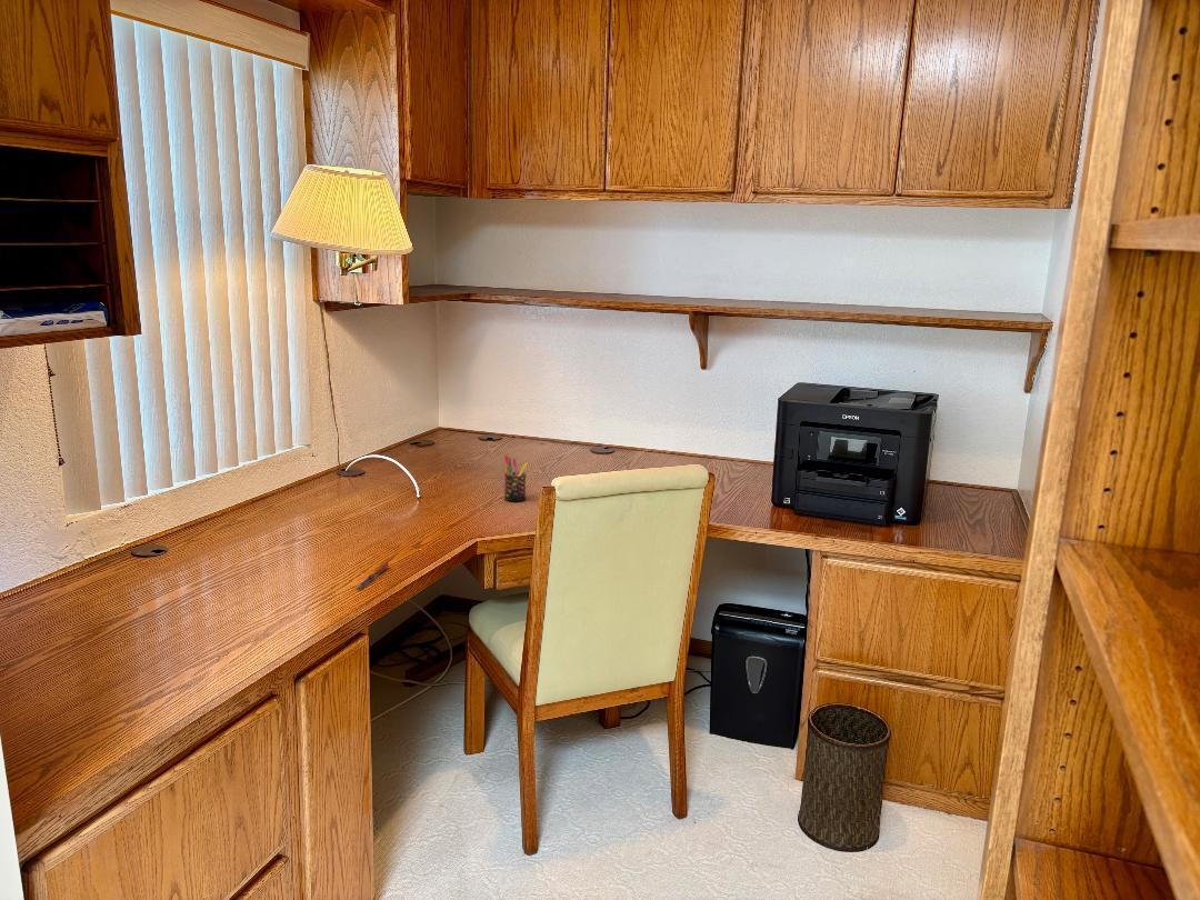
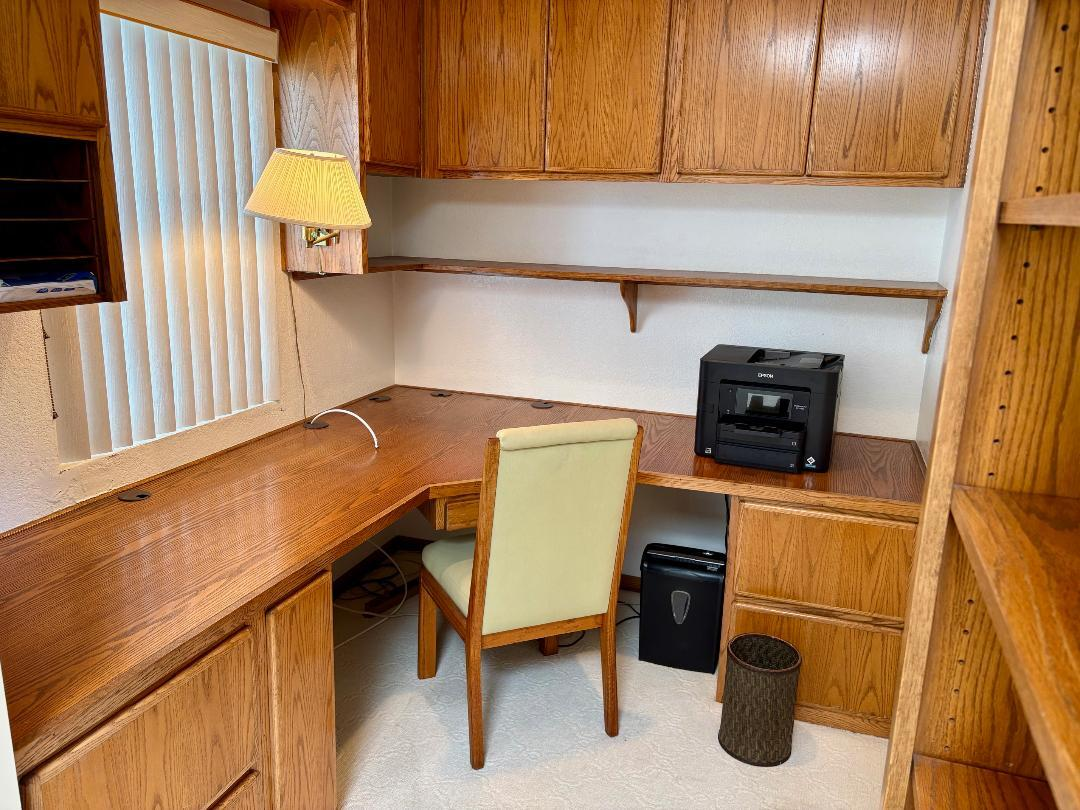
- pen holder (512, 478)
- pen (372, 574)
